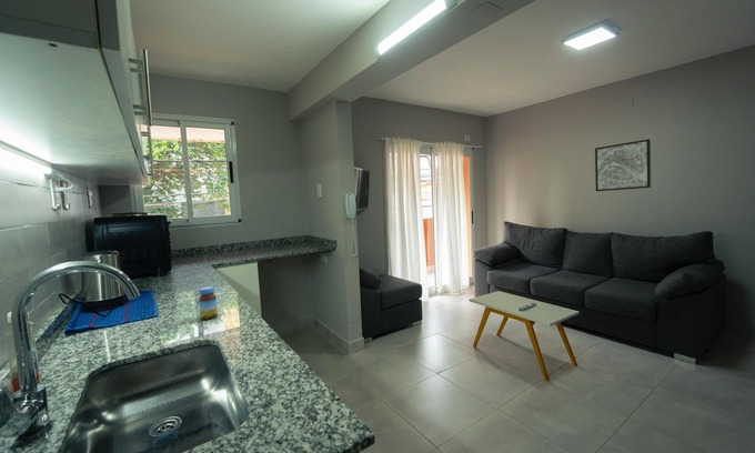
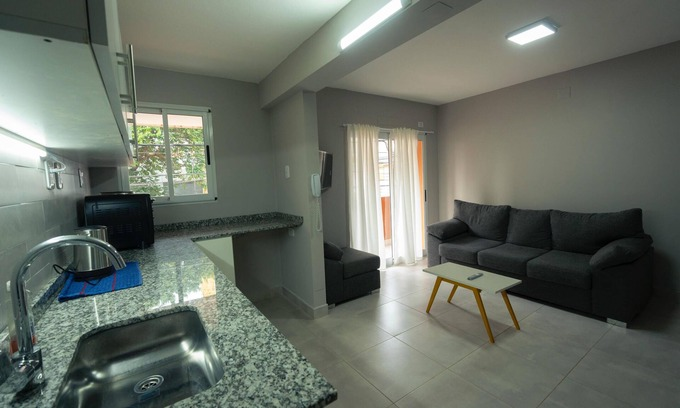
- wall art (621, 167)
- jar (208, 302)
